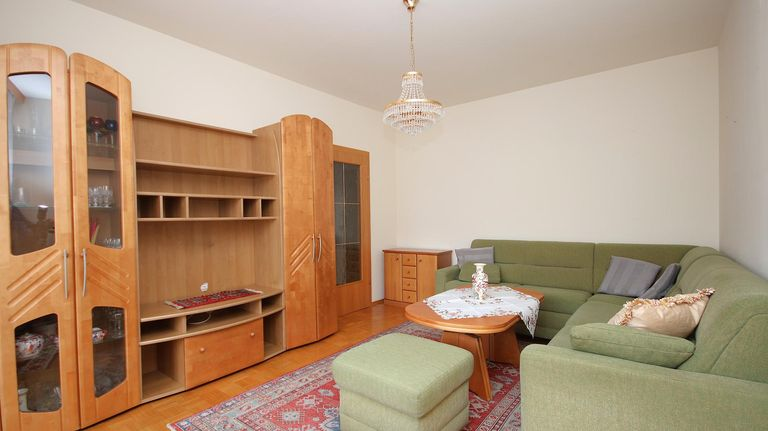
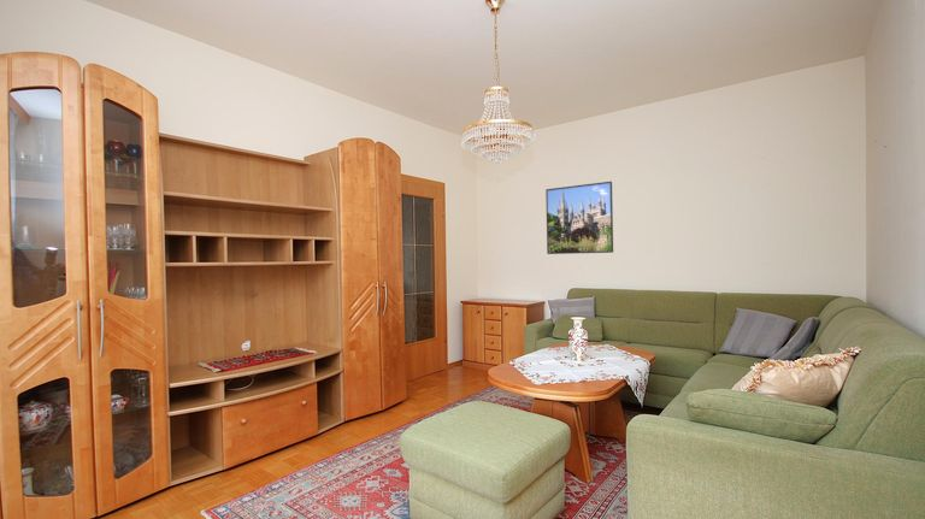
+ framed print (577, 219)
